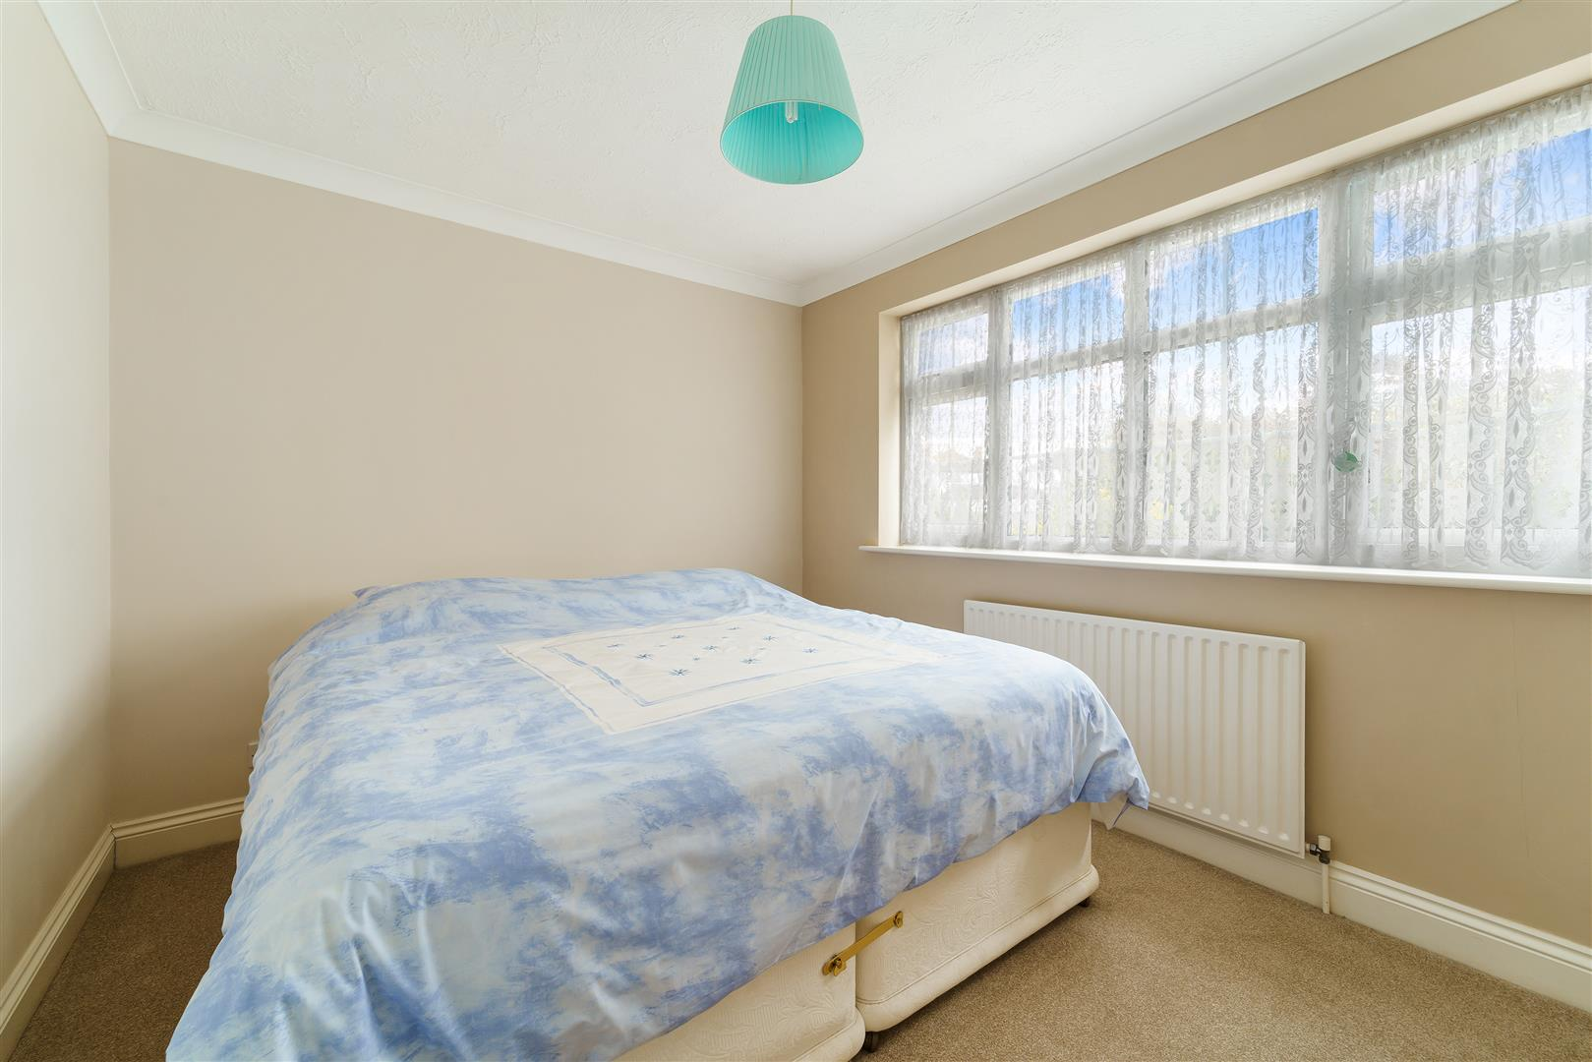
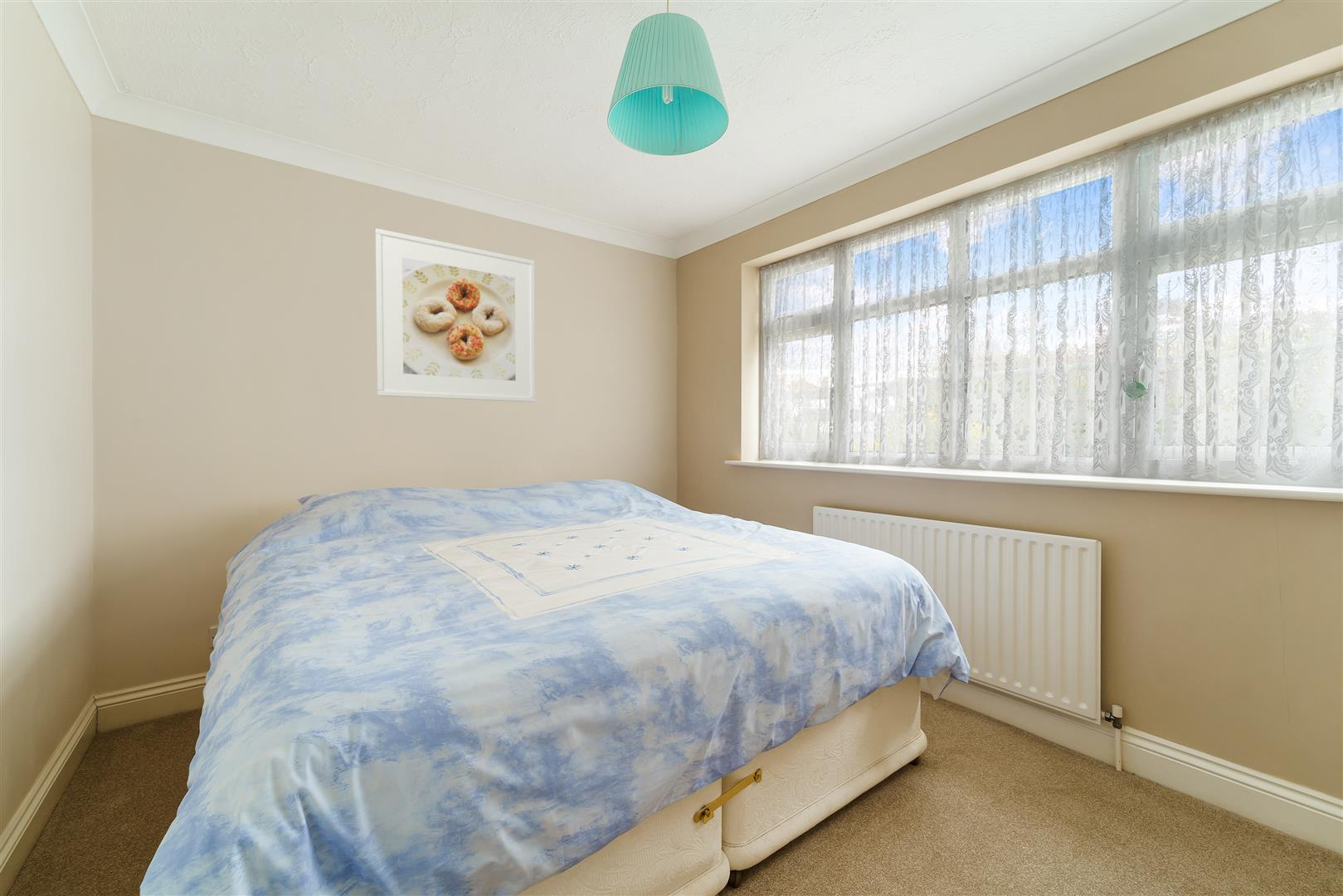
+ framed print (461, 323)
